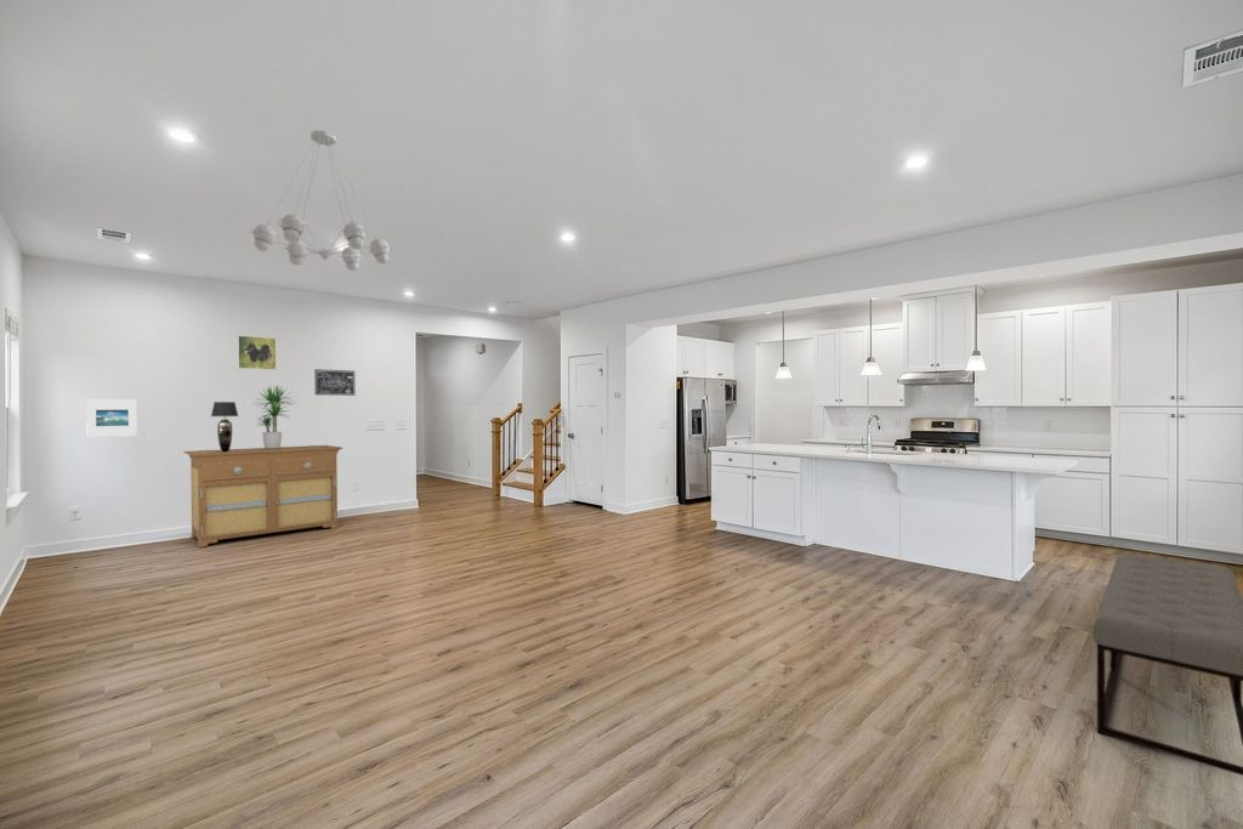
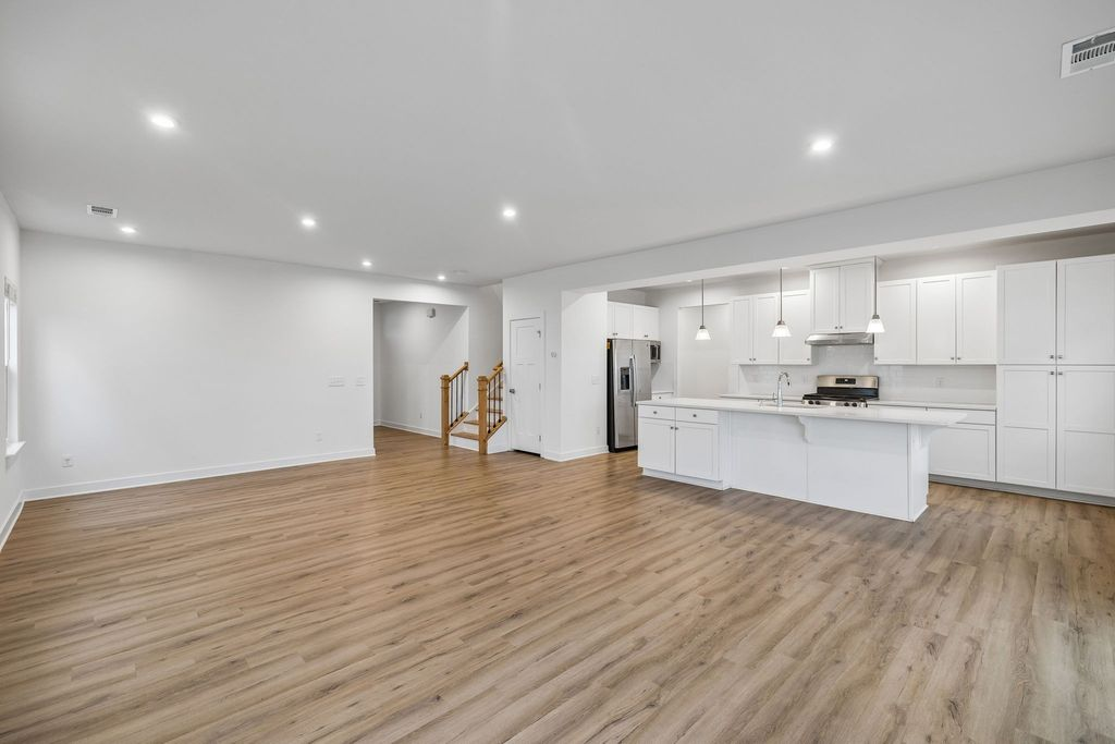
- table lamp (225, 426)
- potted plant (274, 415)
- sideboard (267, 490)
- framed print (257, 352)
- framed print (112, 418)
- chandelier (337, 197)
- wall art (335, 382)
- bench (1171, 637)
